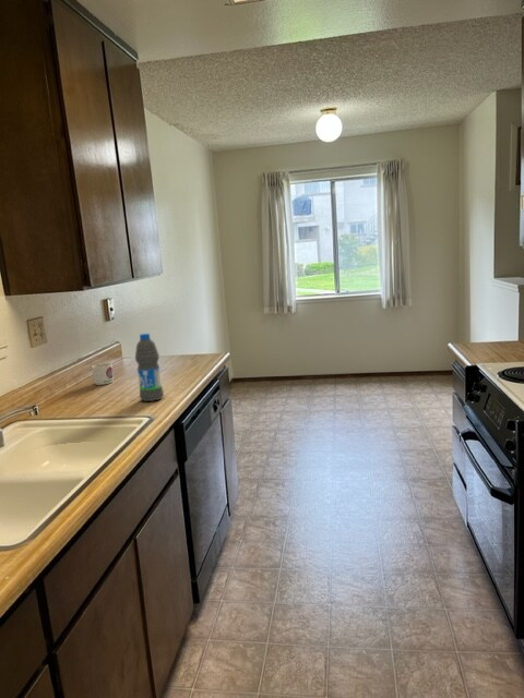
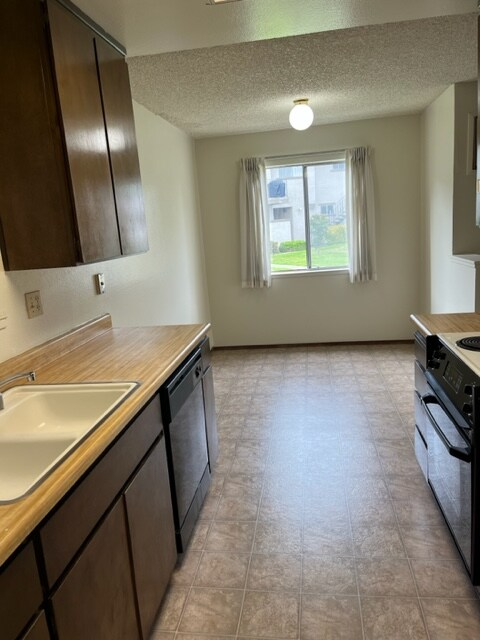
- mug (104, 373)
- water bottle (147, 366)
